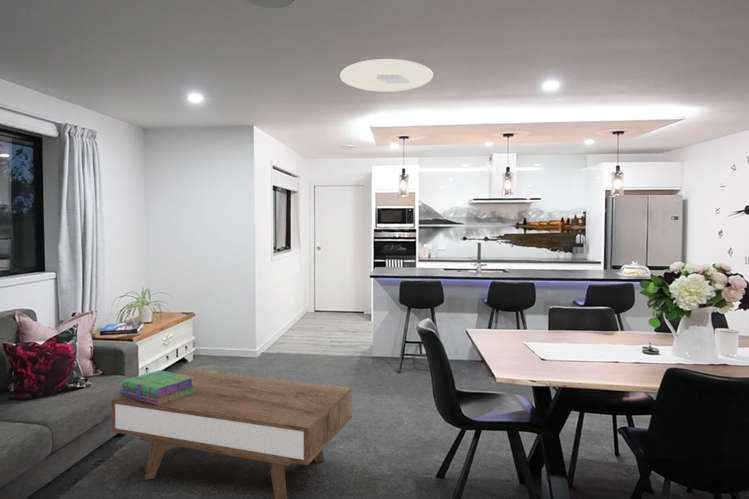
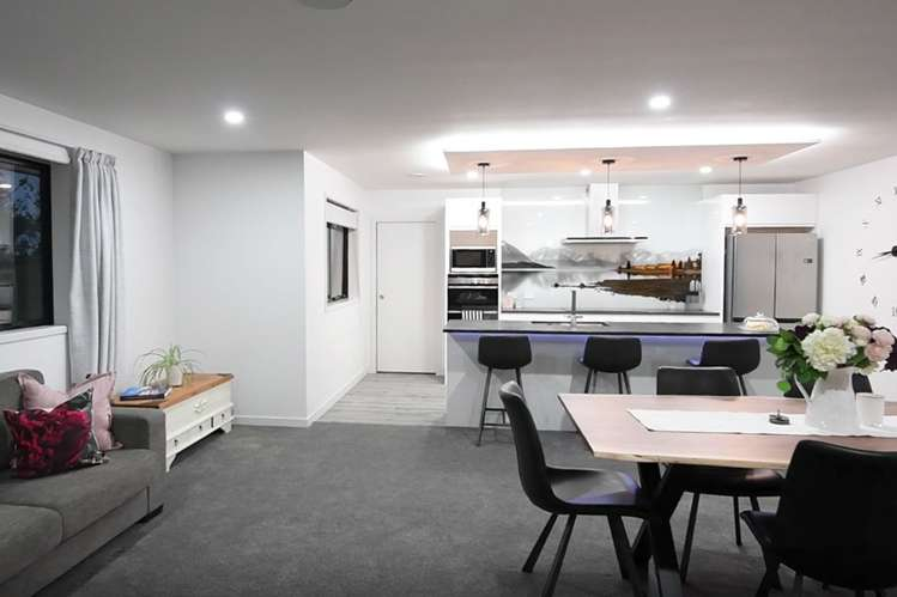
- coffee table (238, 430)
- stack of books (158, 386)
- ceiling light (386, 72)
